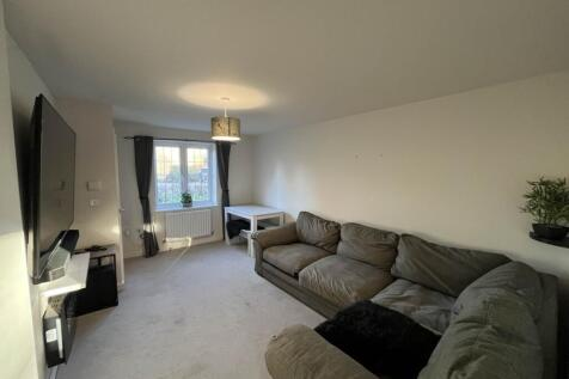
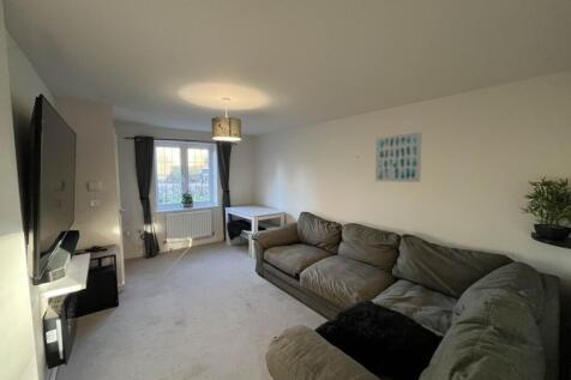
+ wall art (396, 158)
